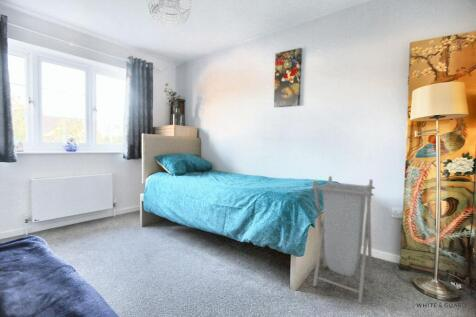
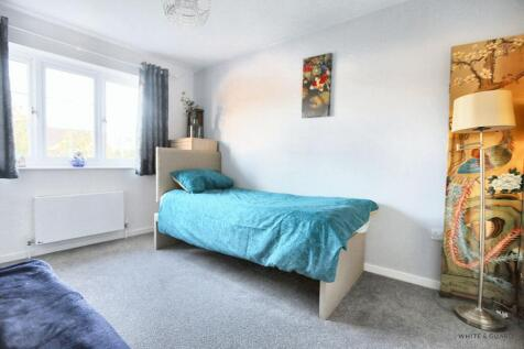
- laundry hamper (343, 231)
